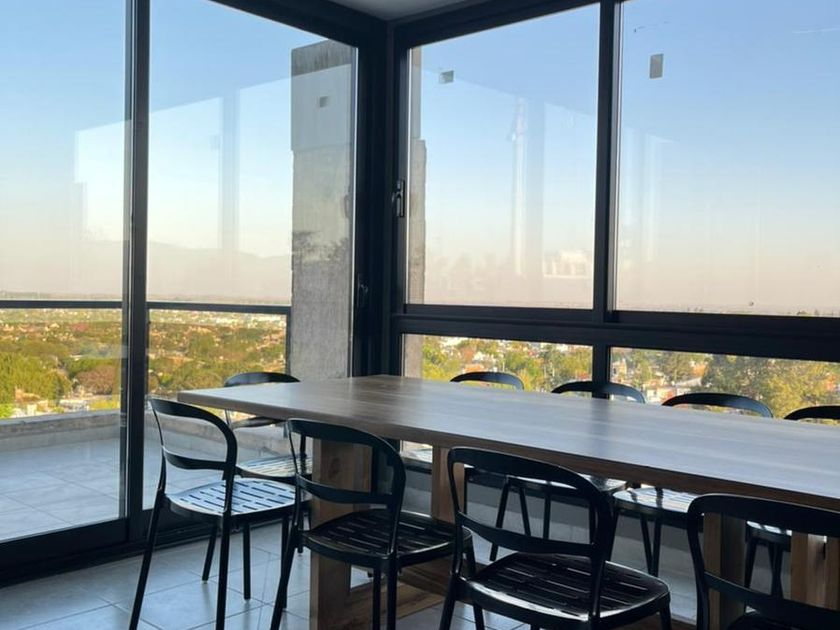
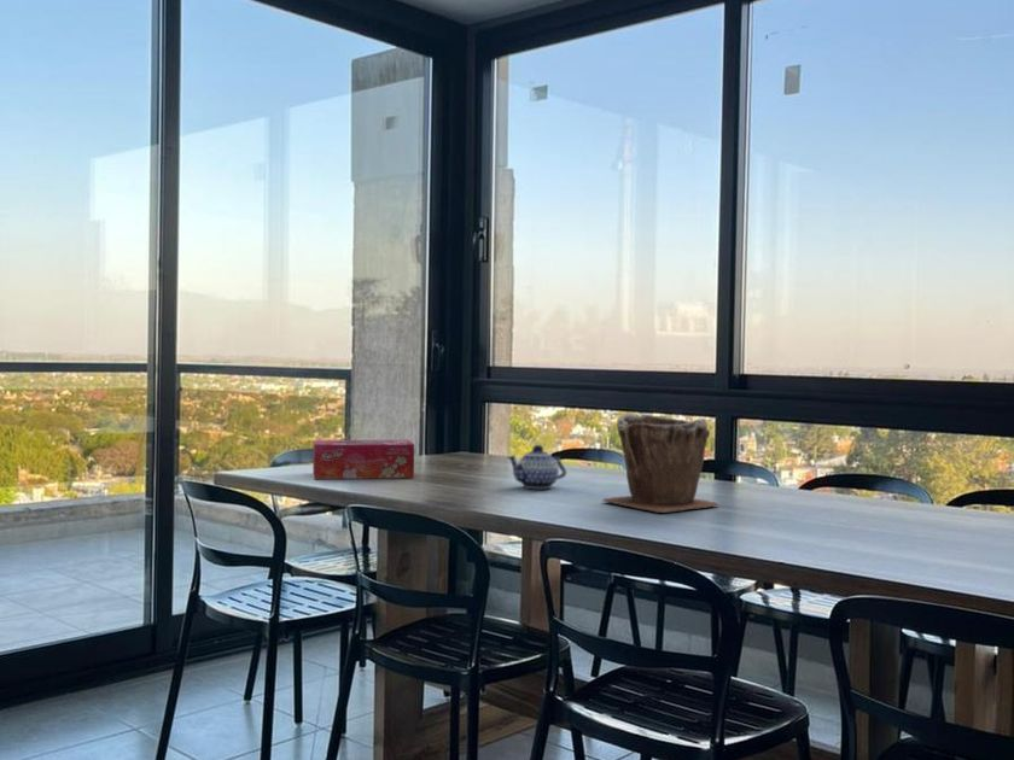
+ teapot (536, 466)
+ plant pot (660, 460)
+ tissue box (362, 458)
